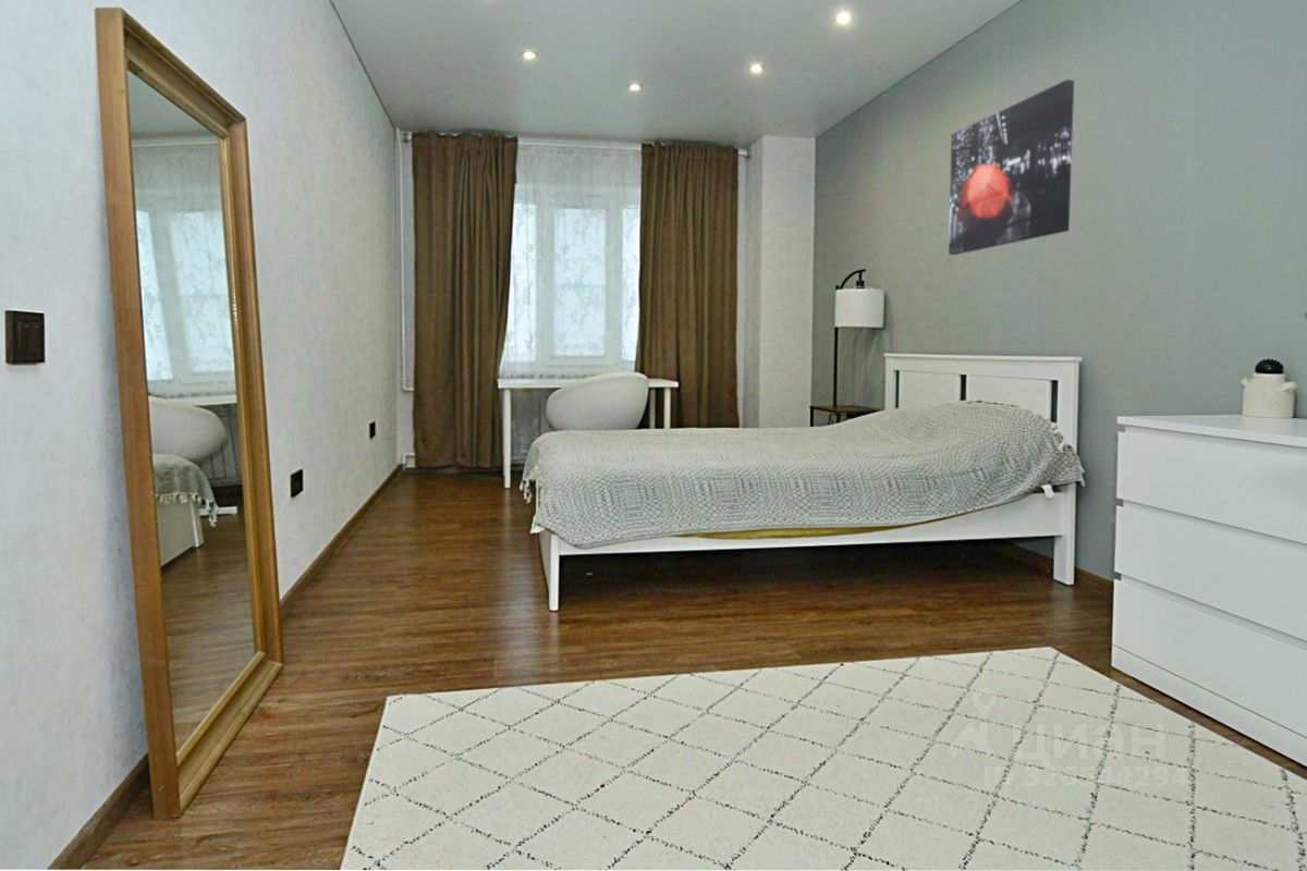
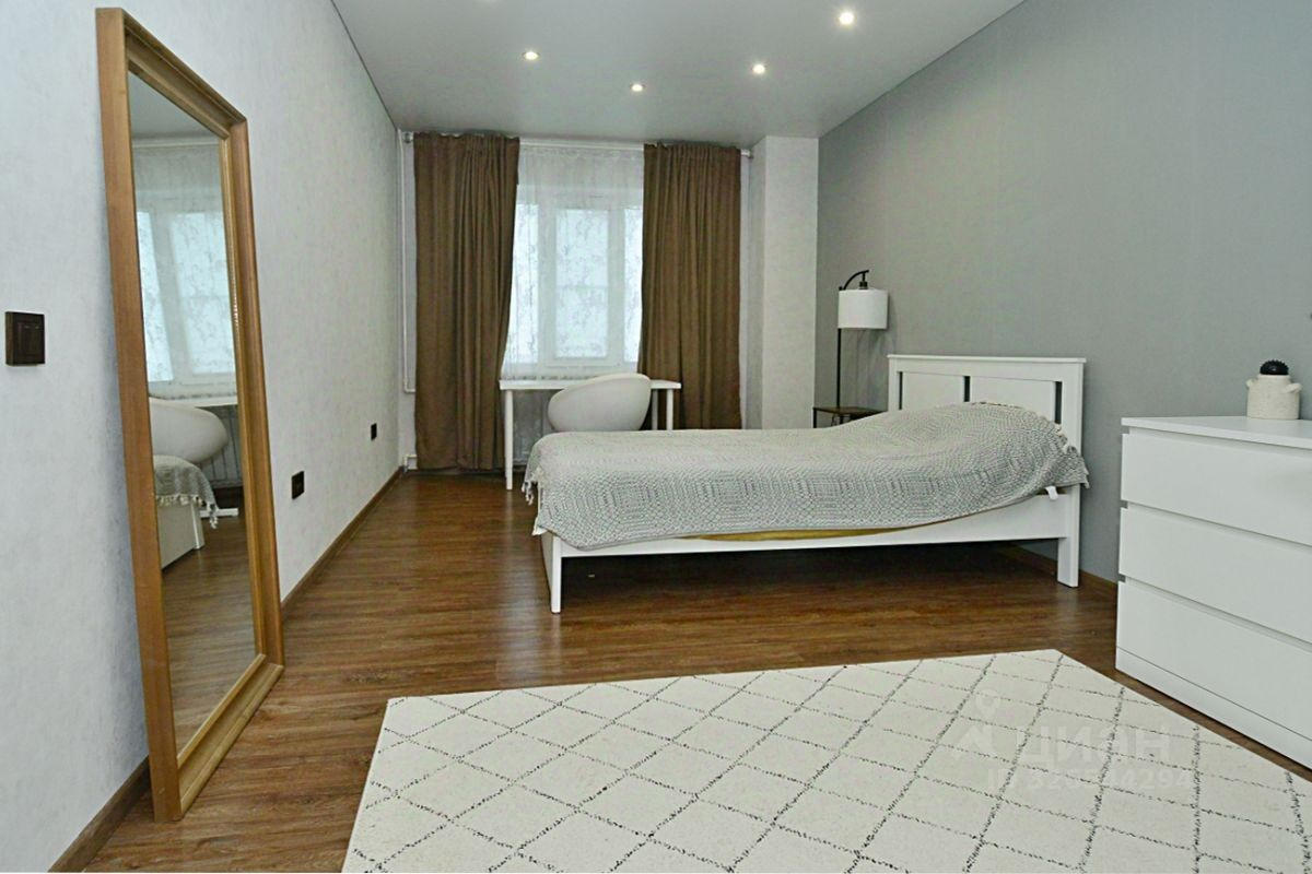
- wall art (1003, 177)
